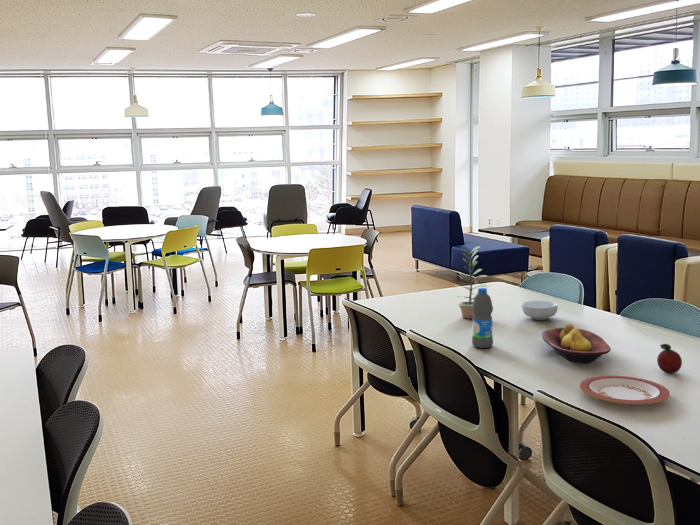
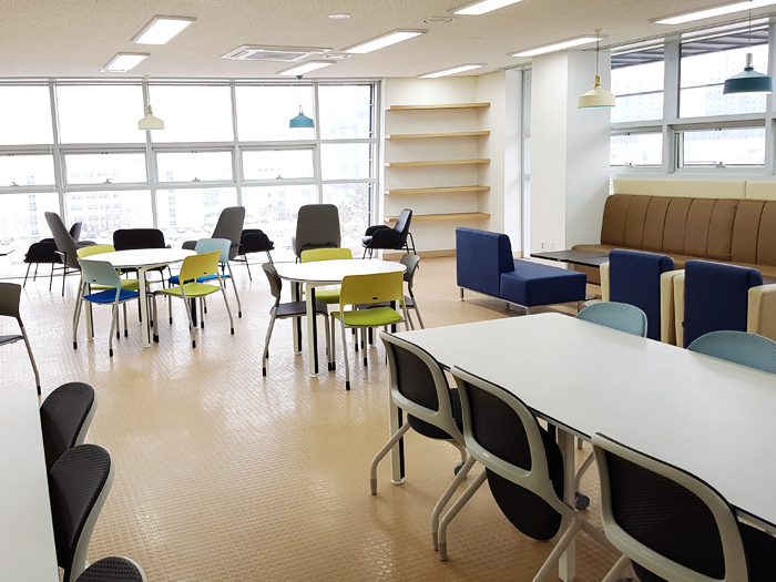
- fruit (669, 358)
- plant (472, 281)
- fruit bowl (574, 340)
- water bottle (482, 317)
- cereal bowl (539, 311)
- plate (623, 391)
